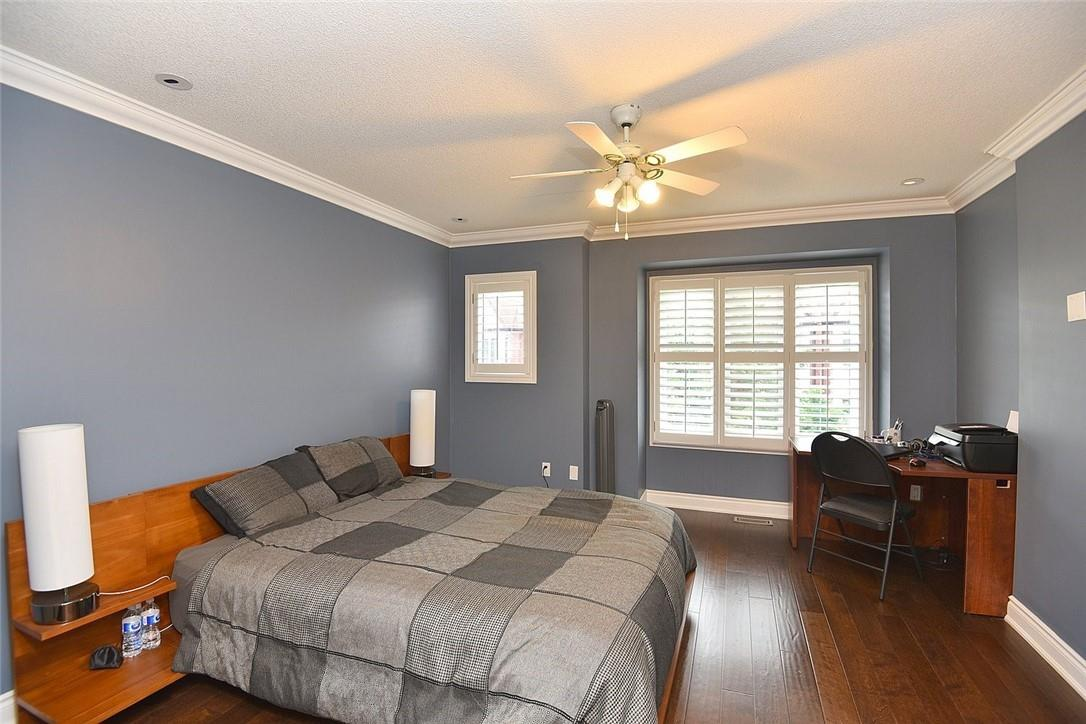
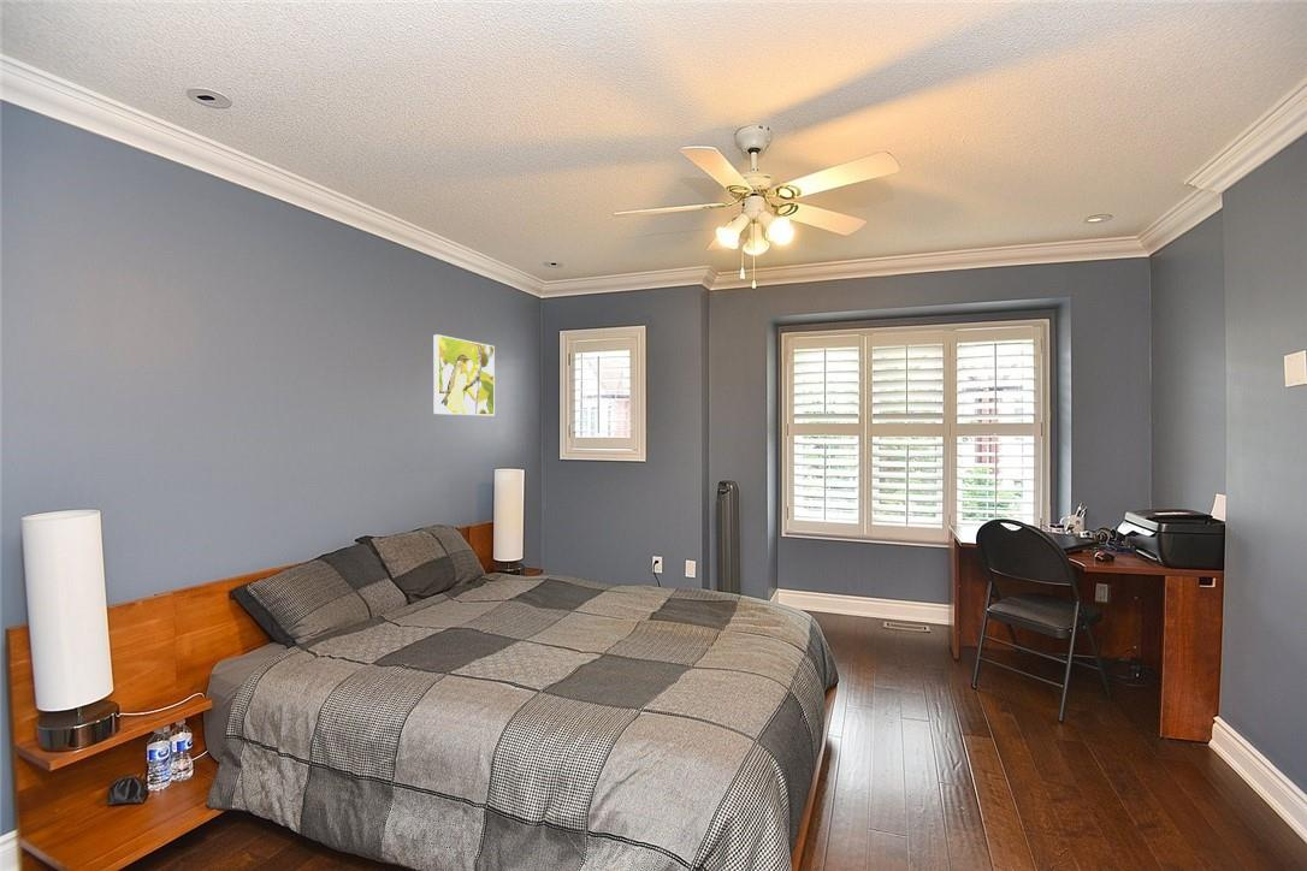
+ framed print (466, 378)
